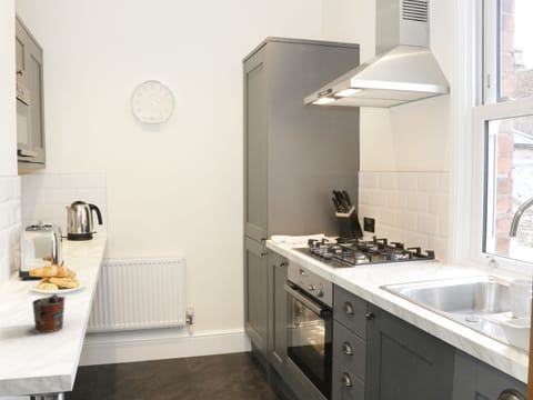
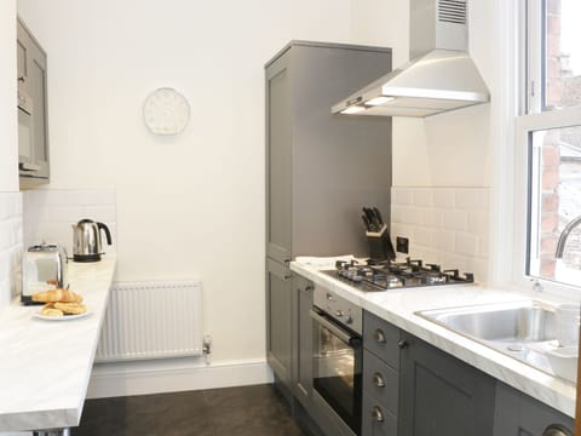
- mug (51, 312)
